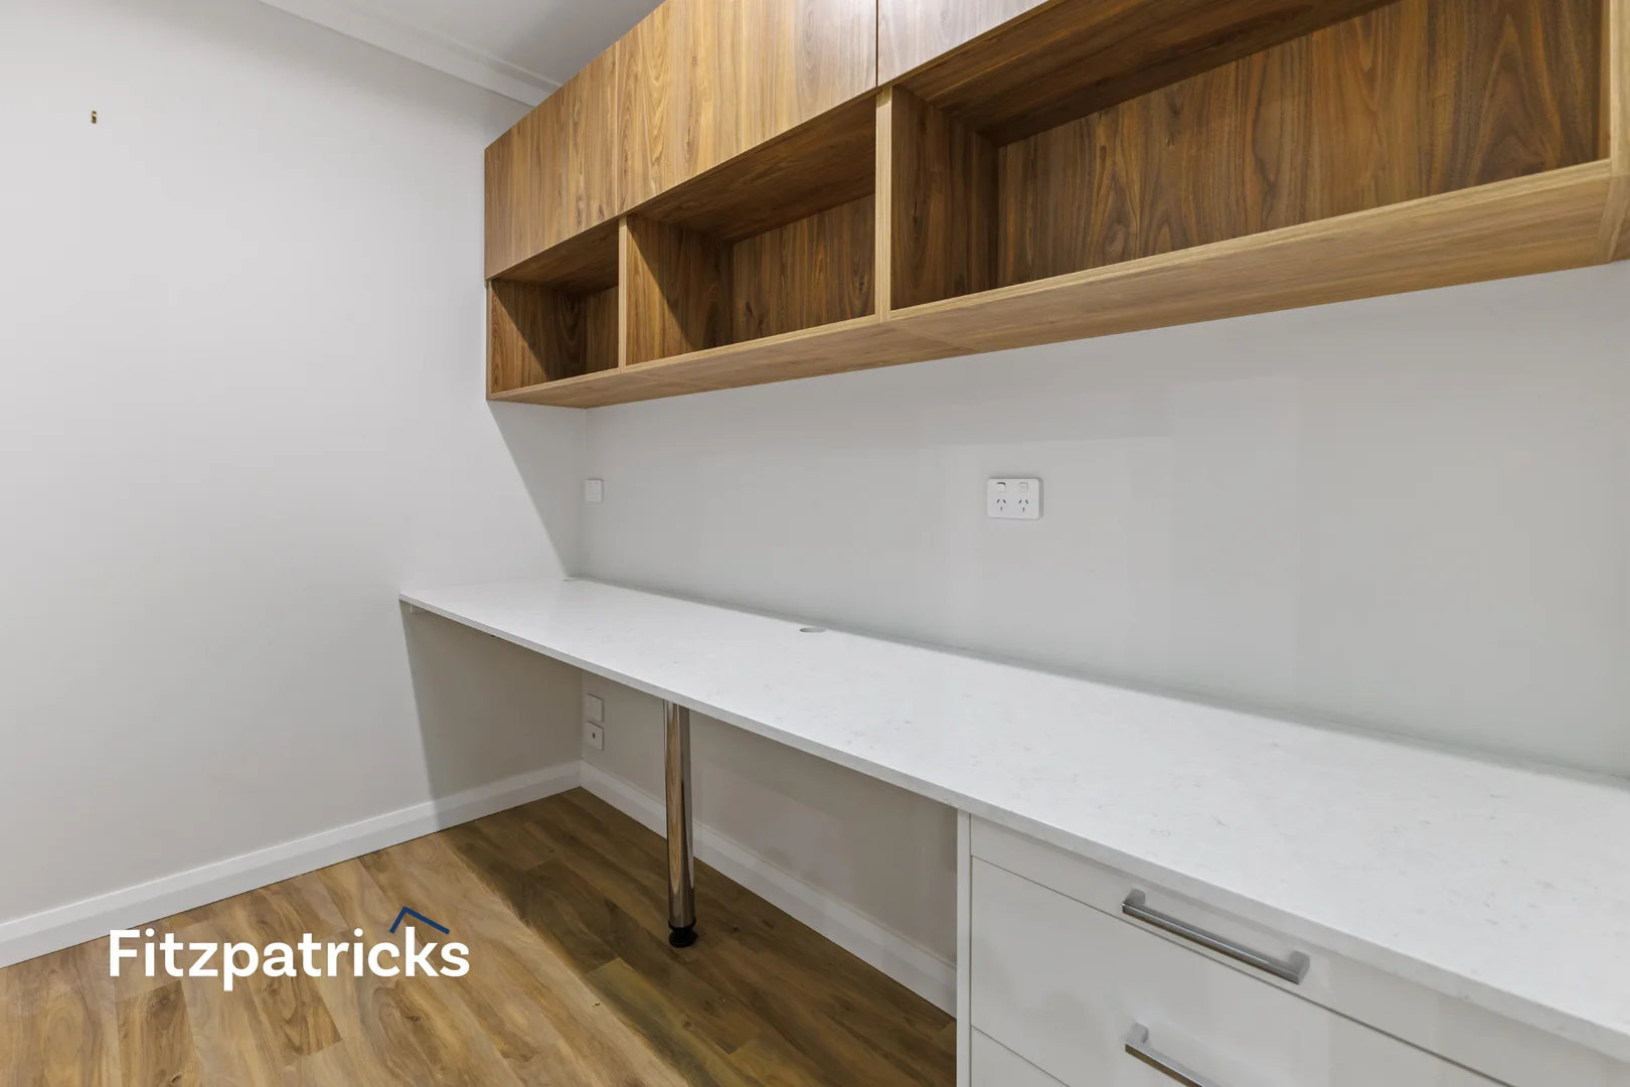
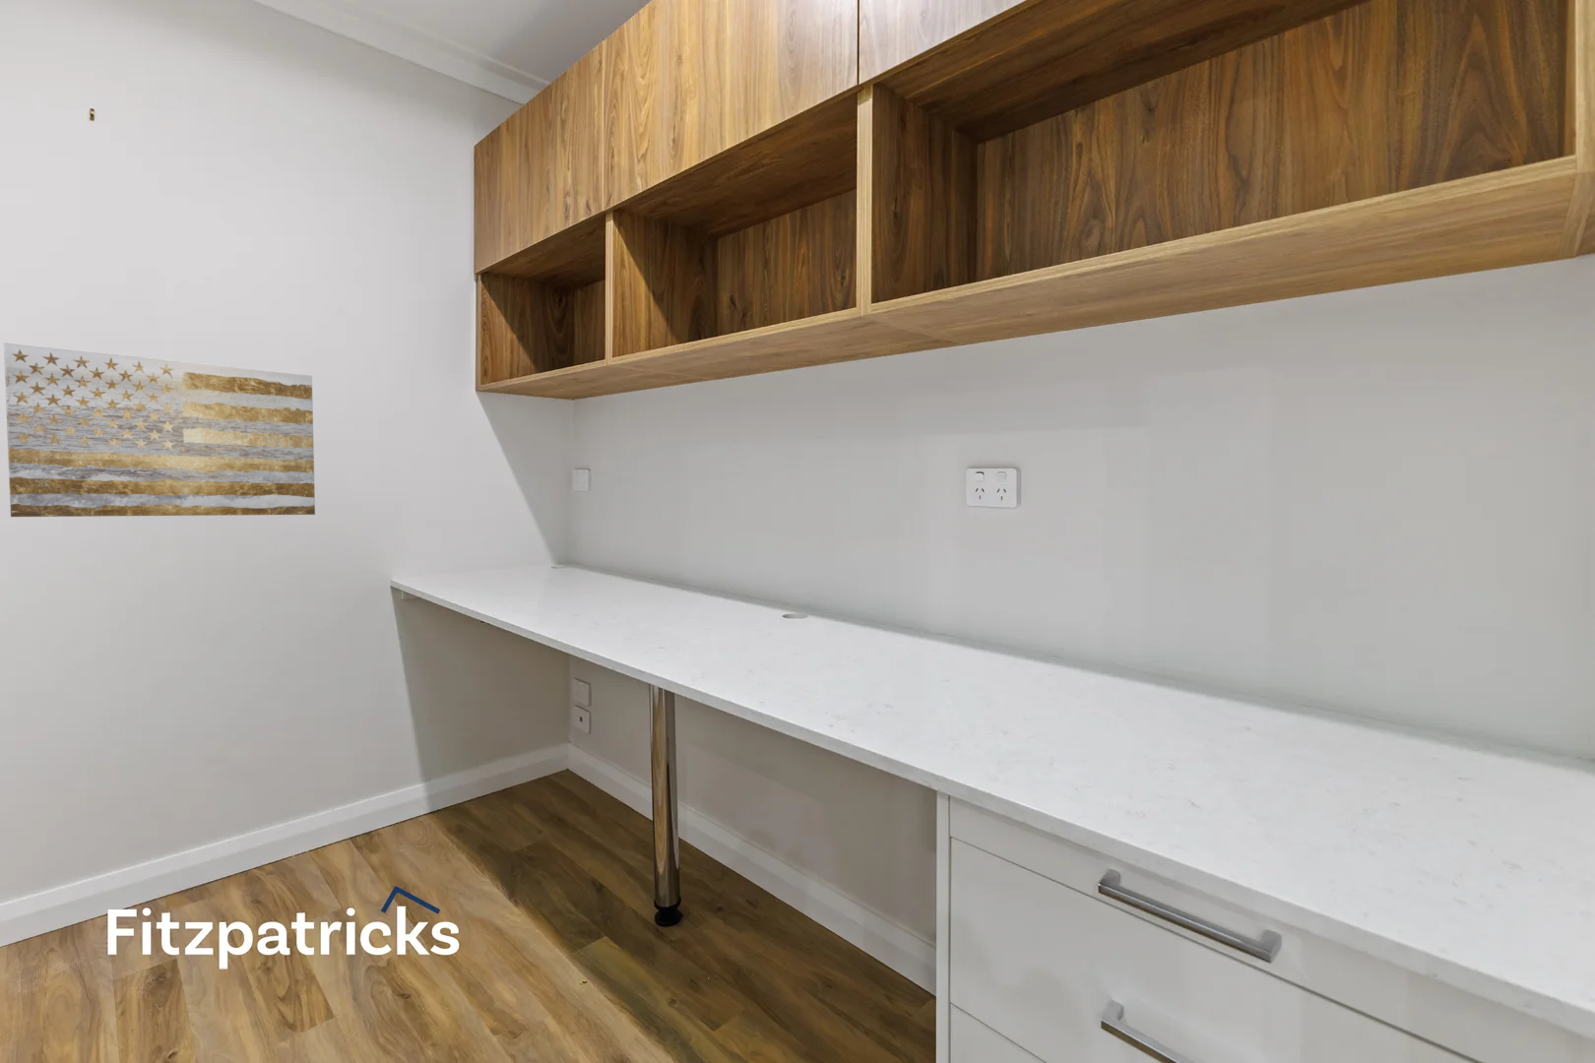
+ wall art (177, 438)
